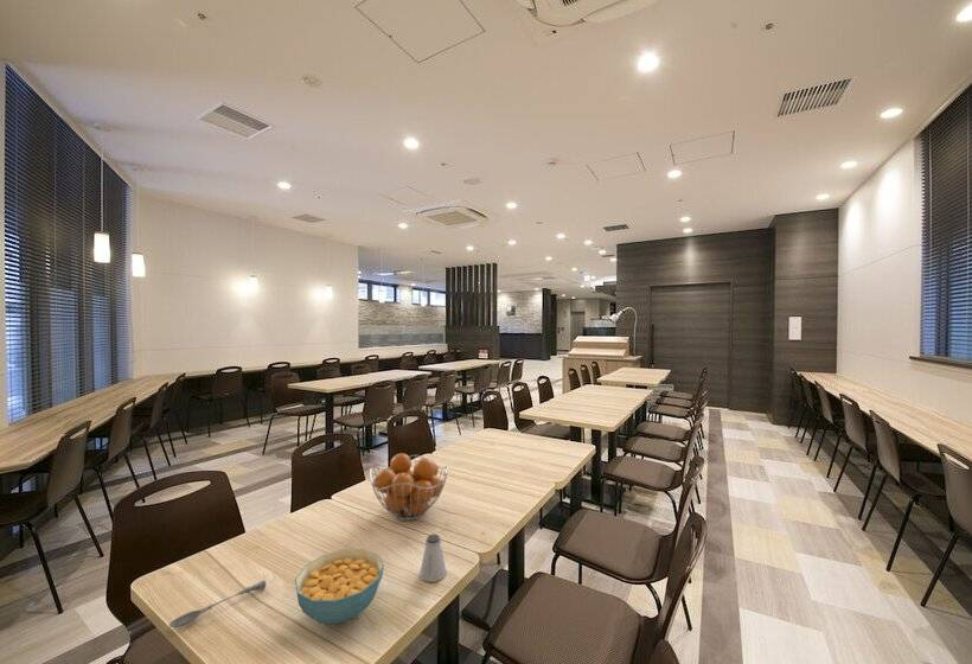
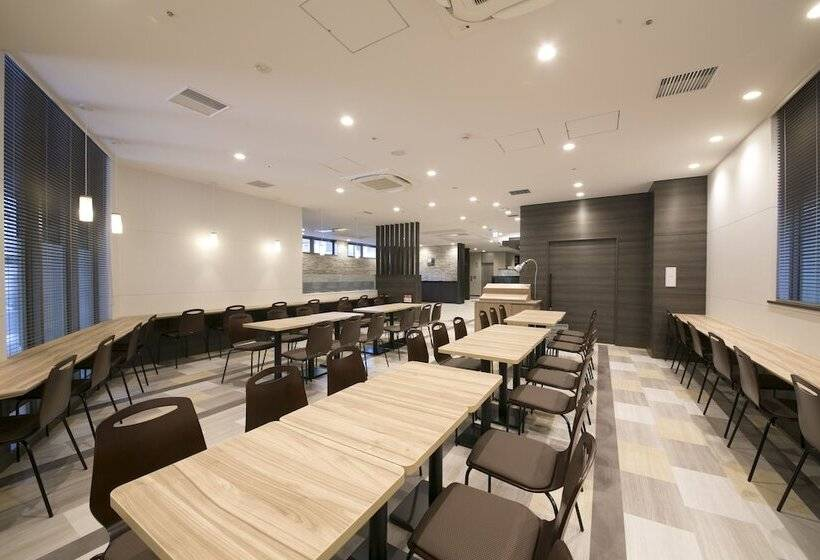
- saltshaker (433, 555)
- soupspoon (219, 602)
- cereal bowl (340, 592)
- fruit basket (409, 484)
